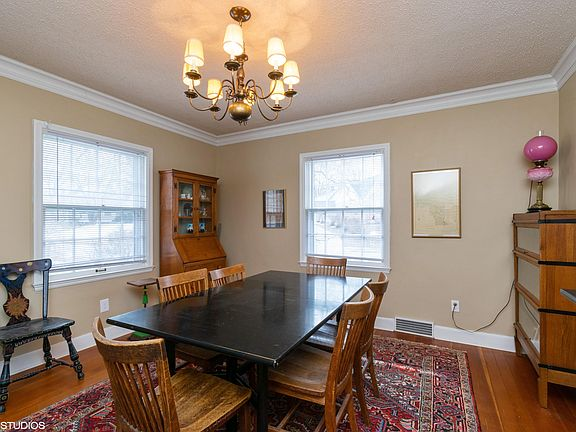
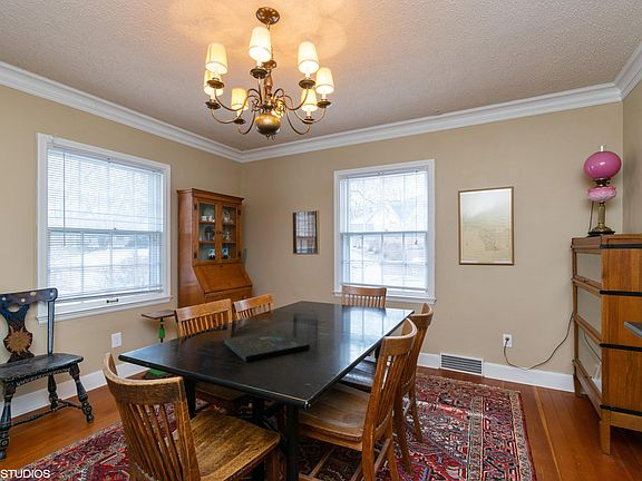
+ board game (265, 342)
